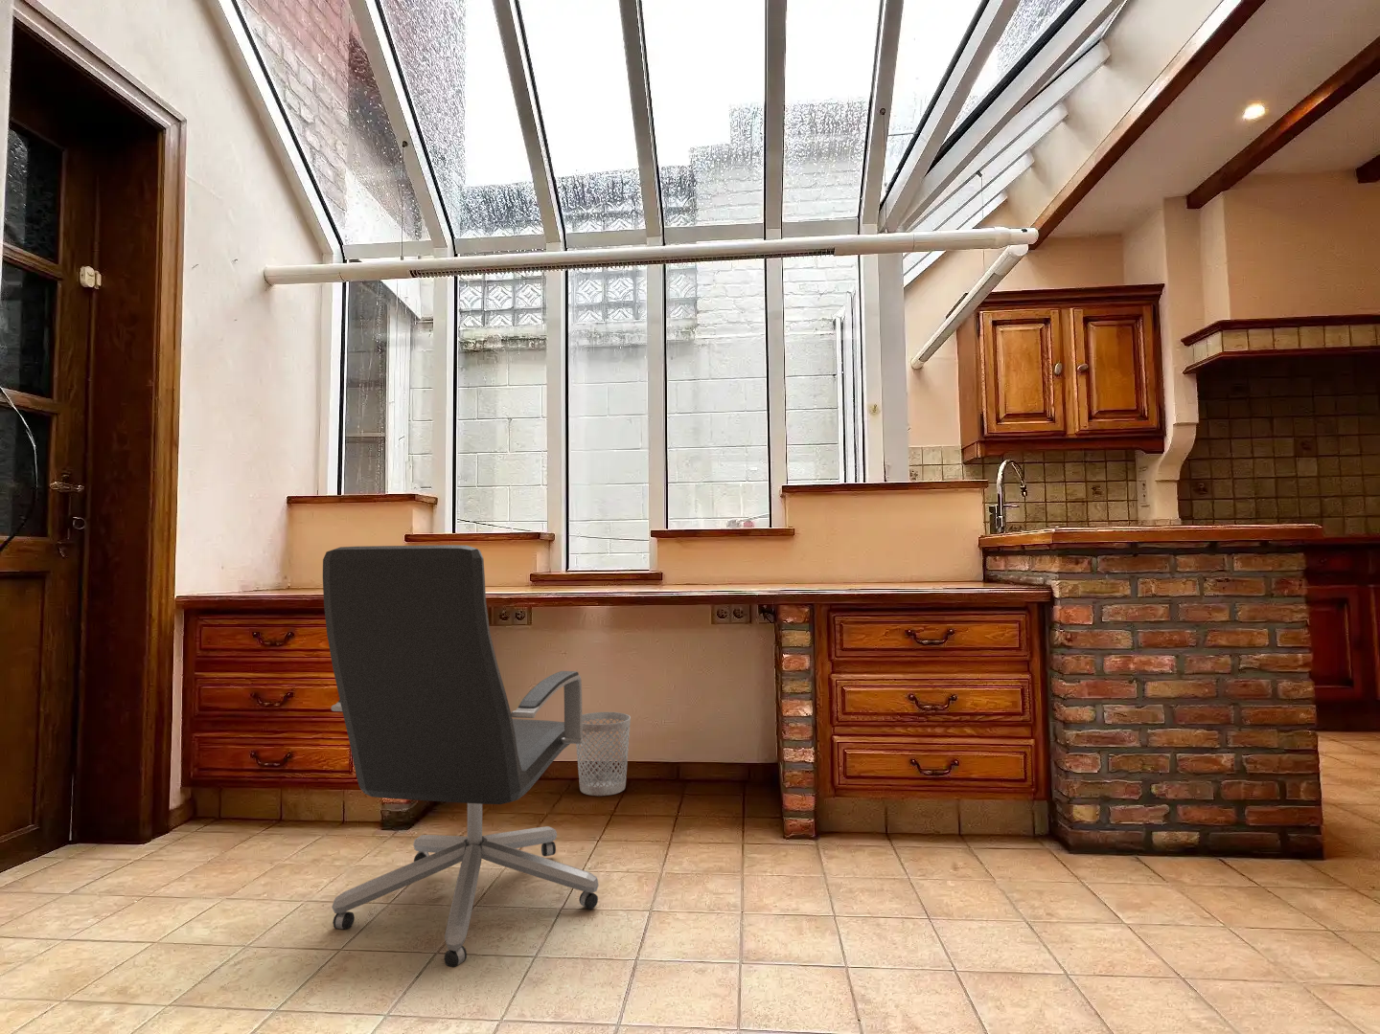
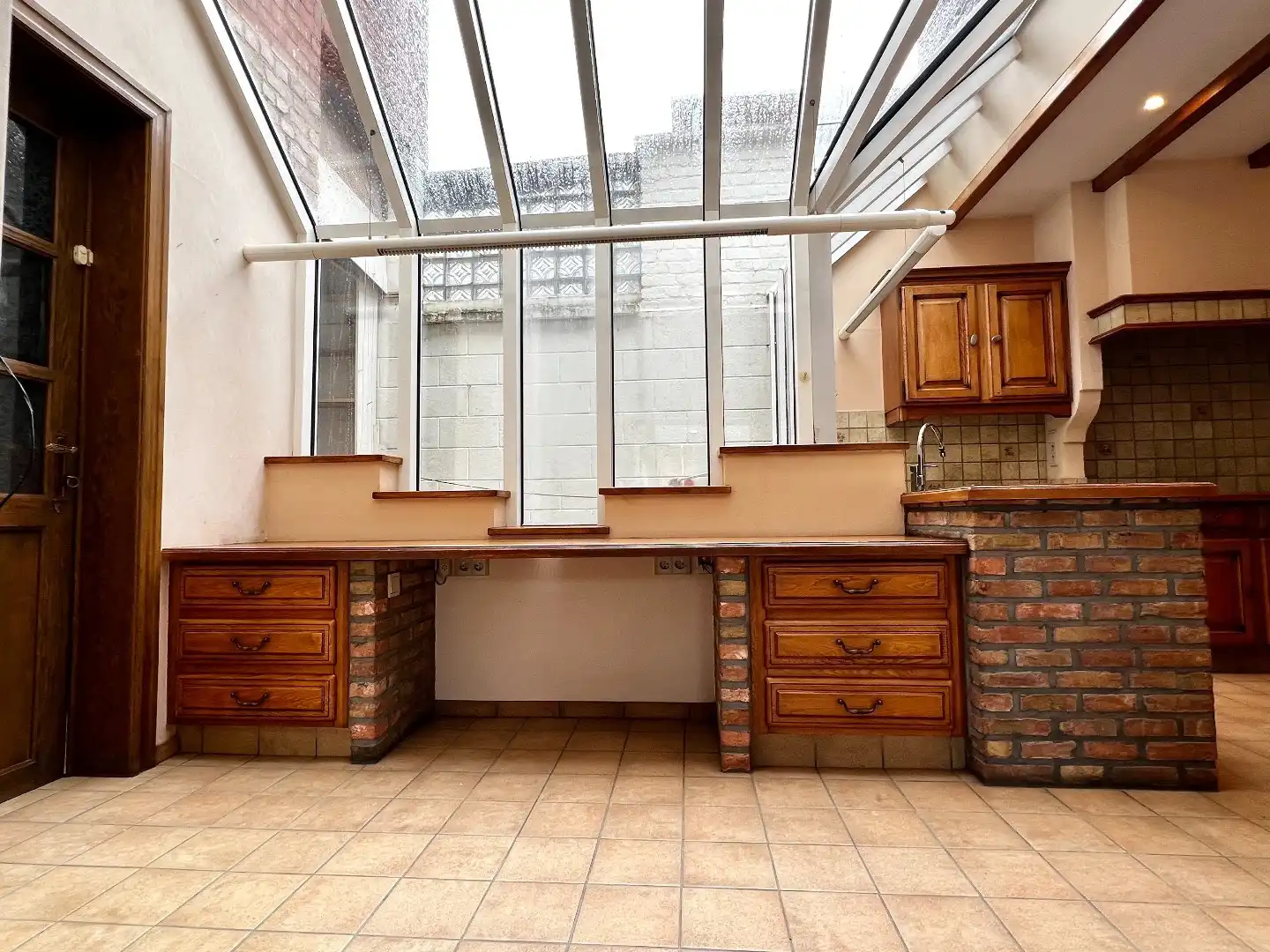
- wastebasket (602, 753)
- office chair (479, 723)
